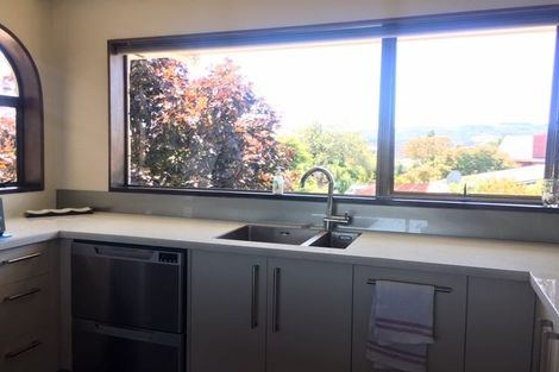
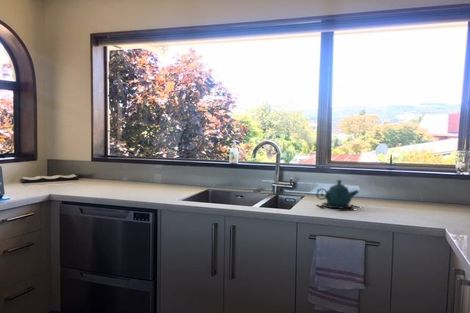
+ teapot (337, 193)
